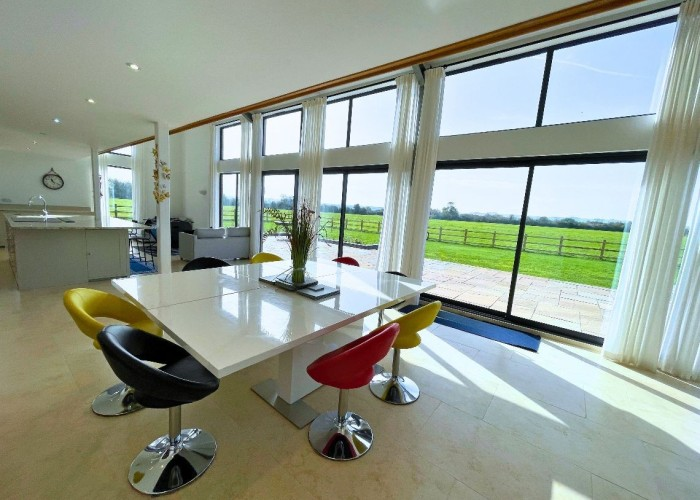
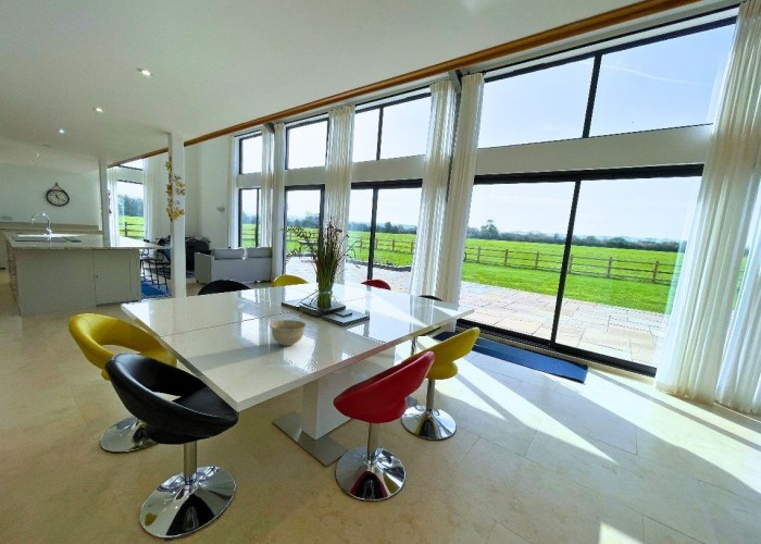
+ bowl (287, 334)
